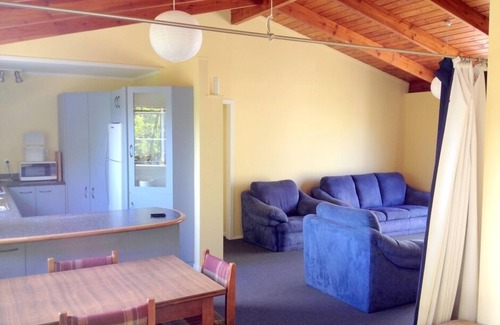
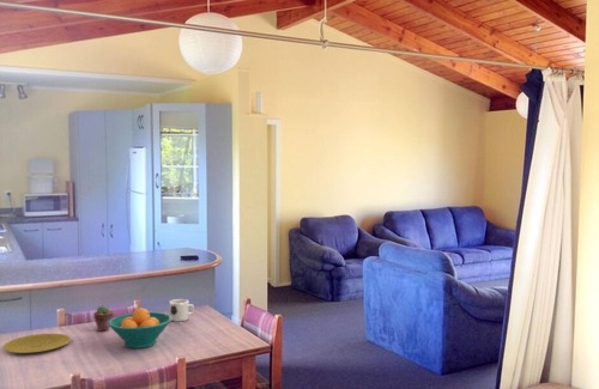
+ plate (37, 344)
+ potted succulent (103, 317)
+ mug (181, 309)
+ fruit bowl (140, 326)
